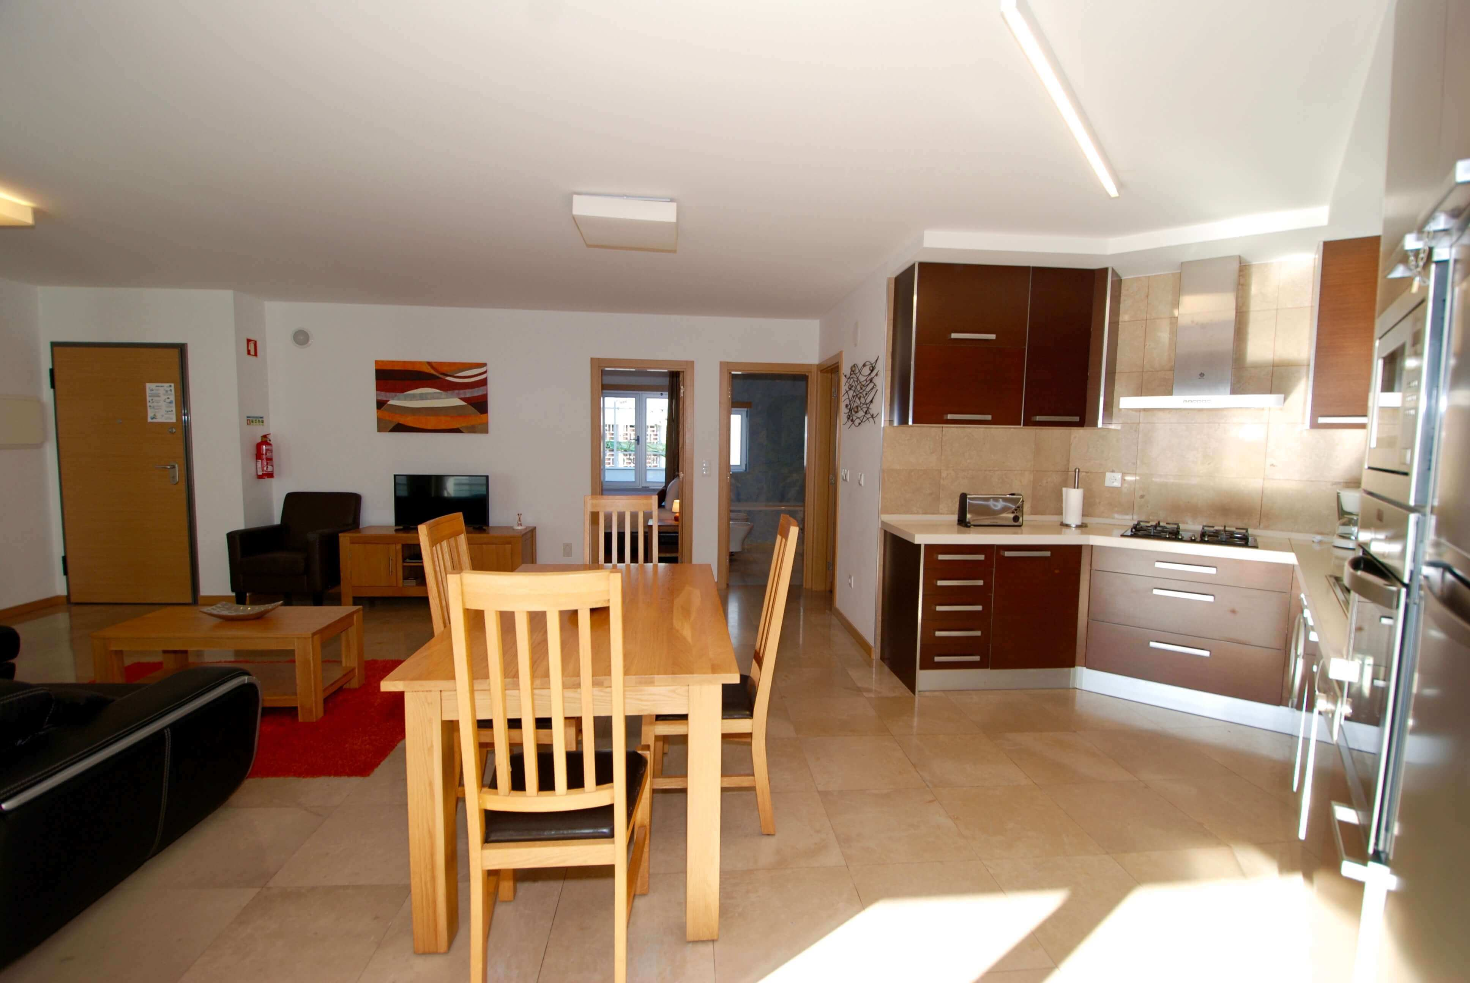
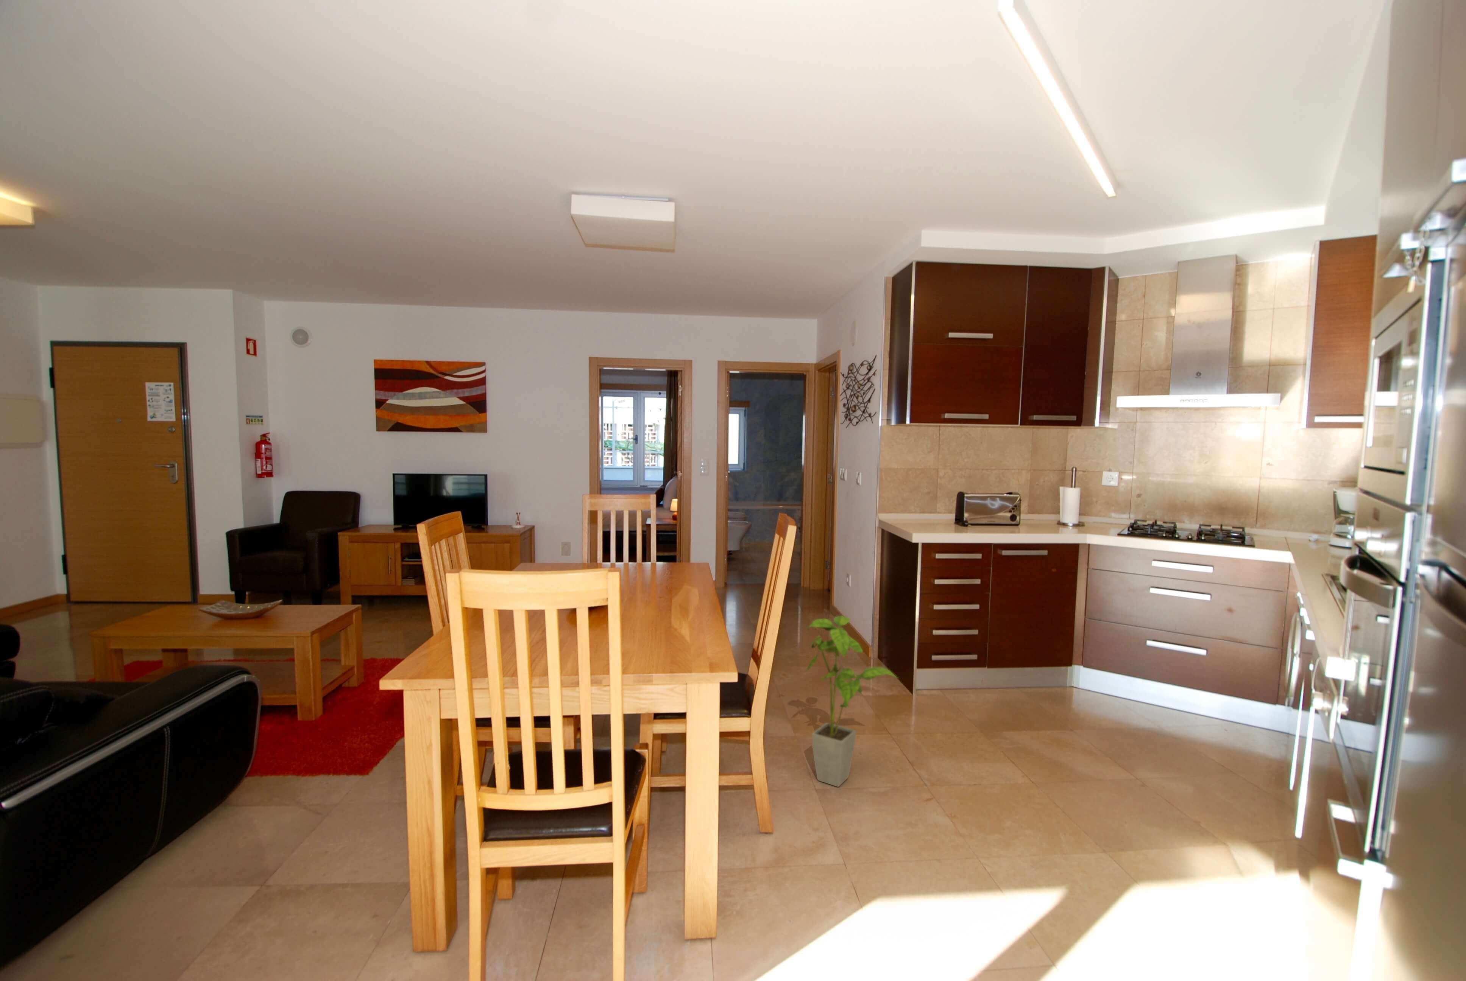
+ house plant (843, 703)
